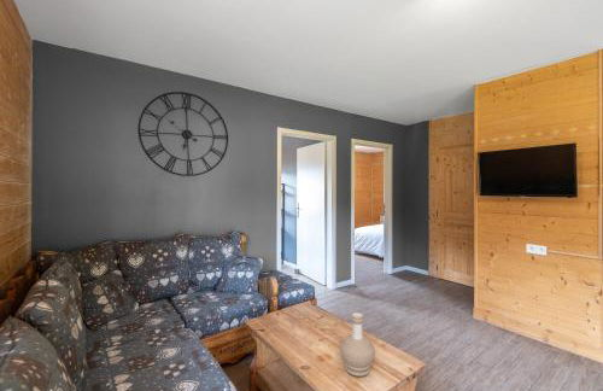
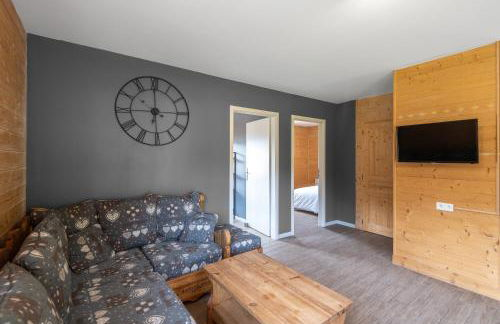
- bottle (357, 342)
